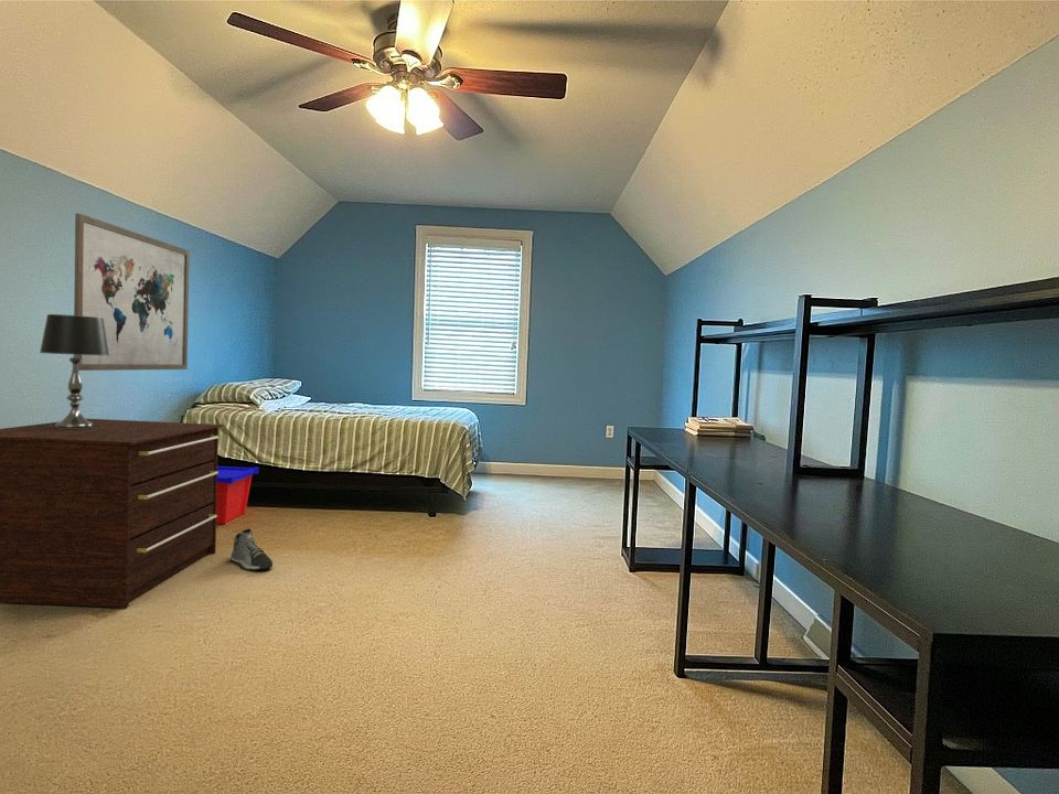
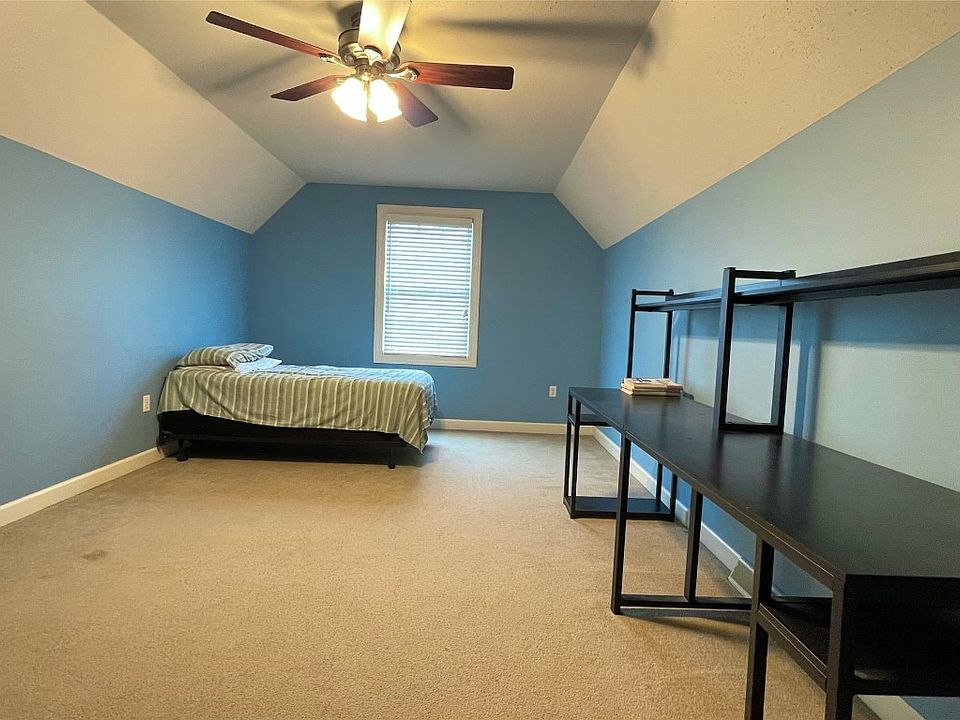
- storage bin (217, 493)
- sneaker (249, 547)
- dresser (107, 502)
- wall art (139, 302)
- table lamp (75, 372)
